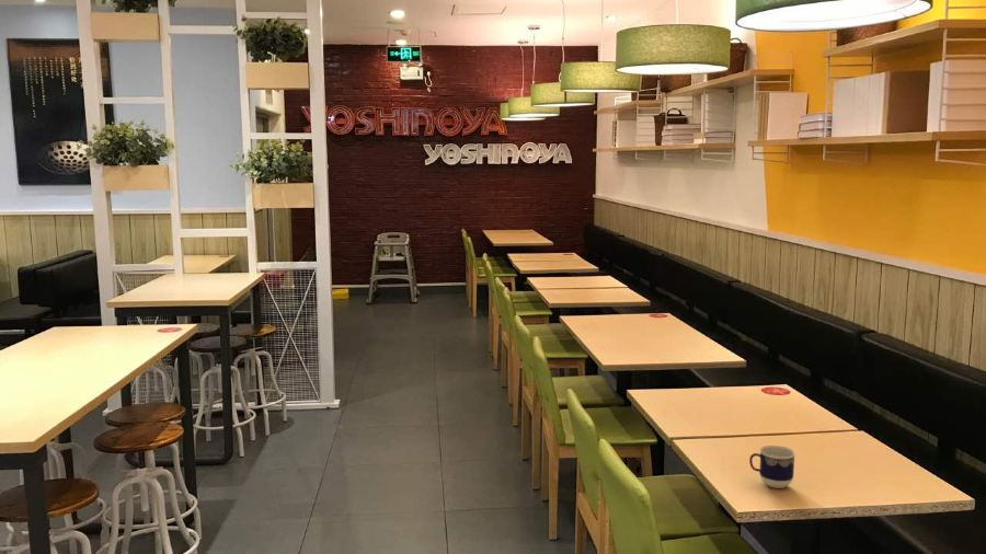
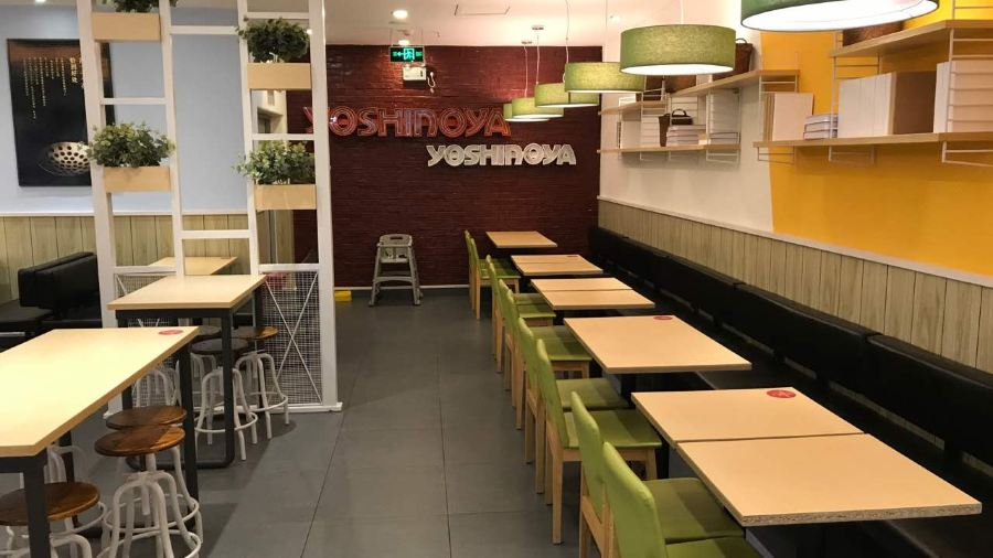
- cup (771, 468)
